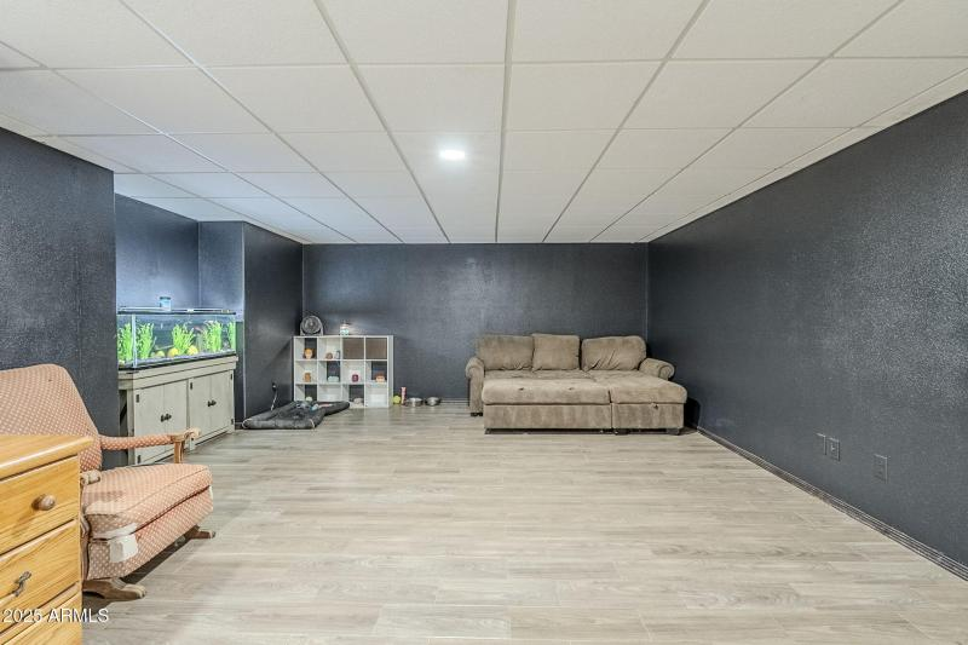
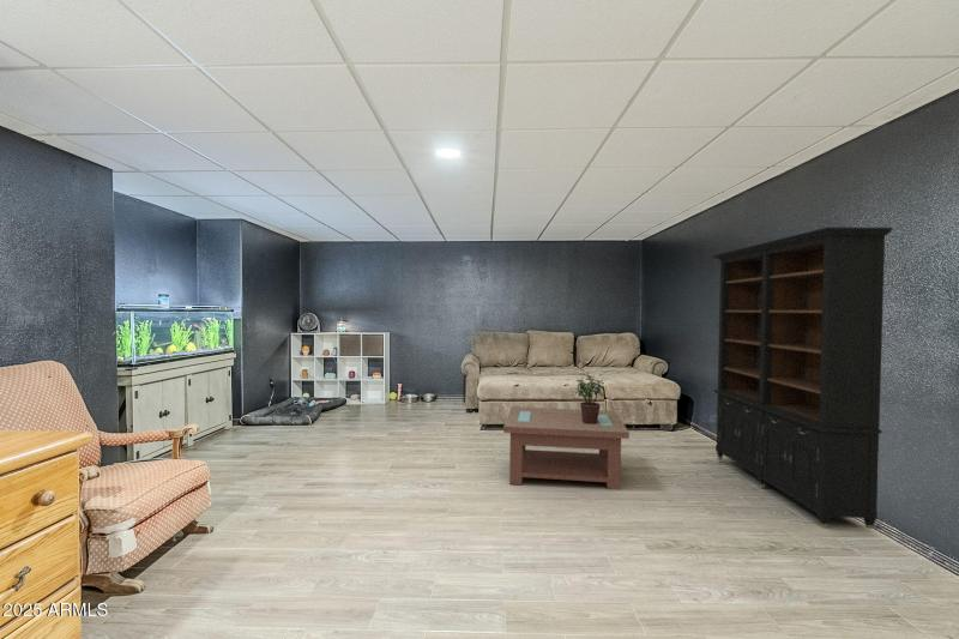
+ bookcase (779, 364)
+ potted plant (591, 399)
+ coffee table (562, 445)
